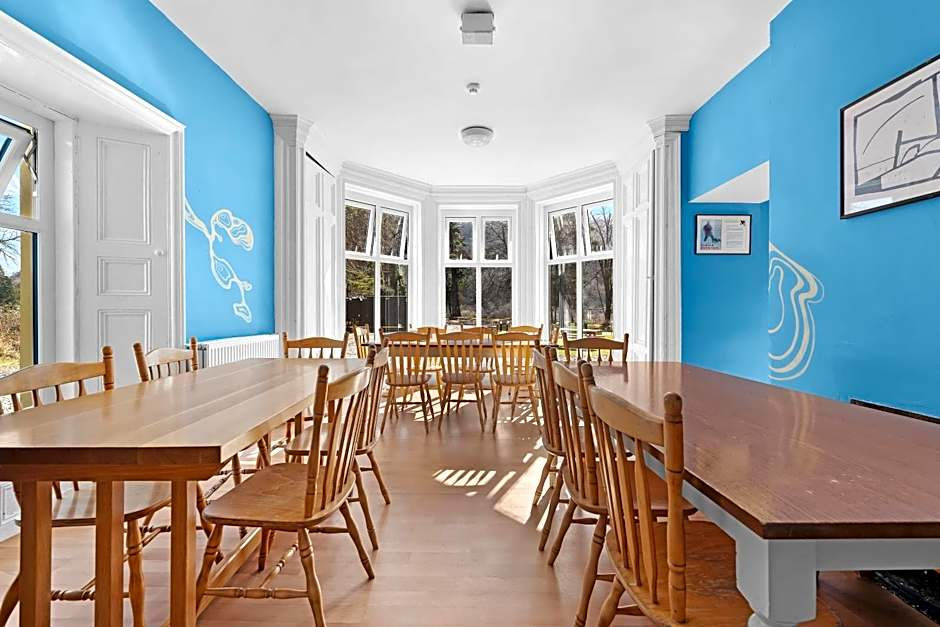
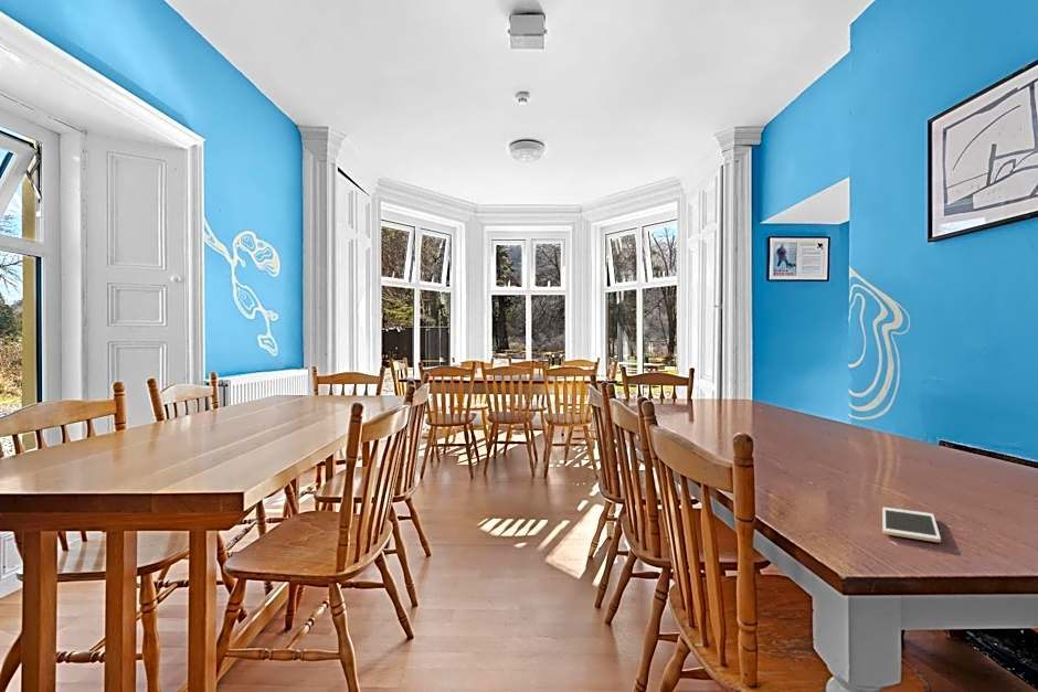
+ cell phone (909, 523)
